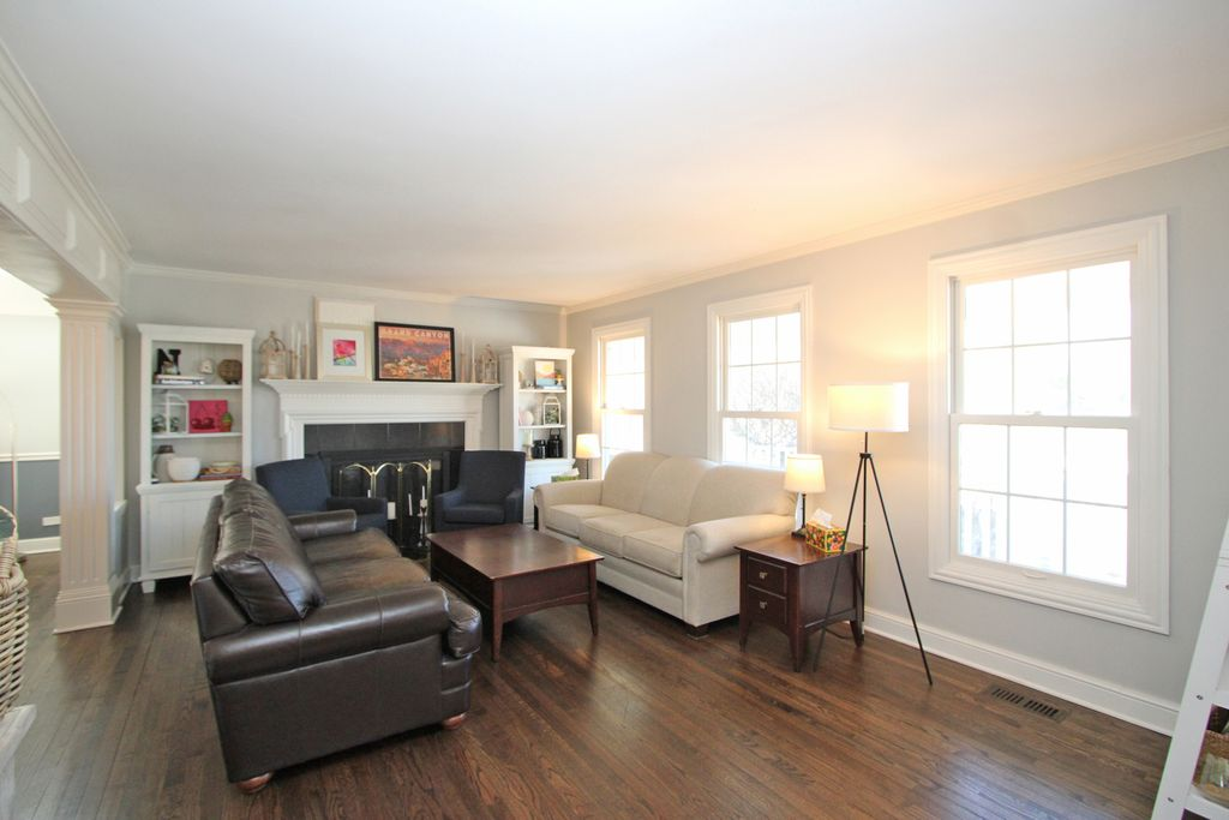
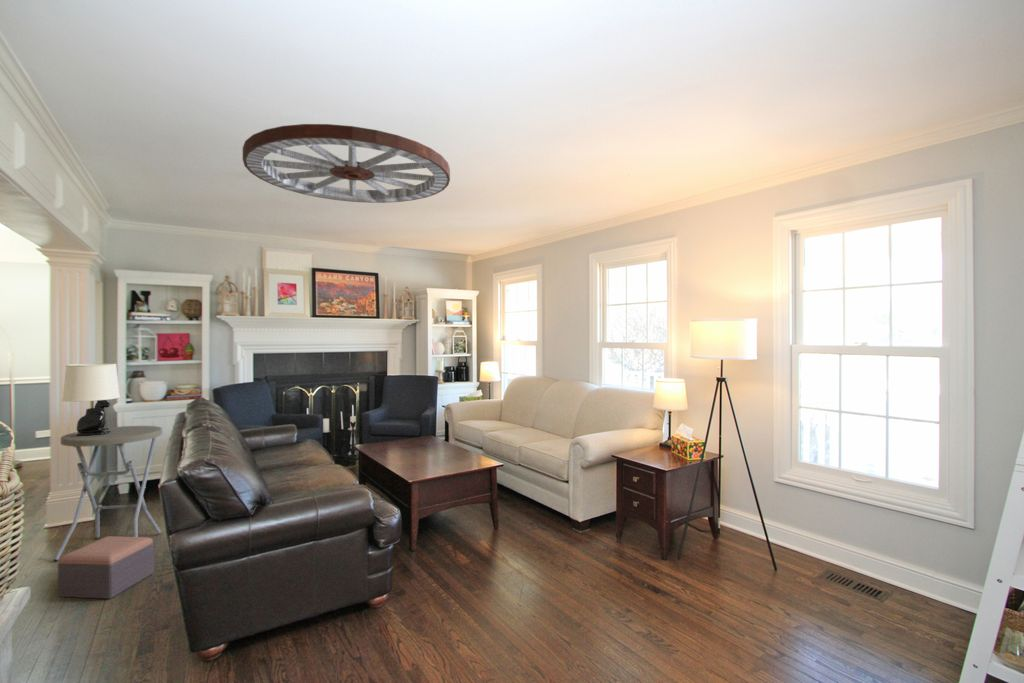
+ wagon wheel (352, 170)
+ table lamp (91, 399)
+ footstool (108, 564)
+ side table (114, 474)
